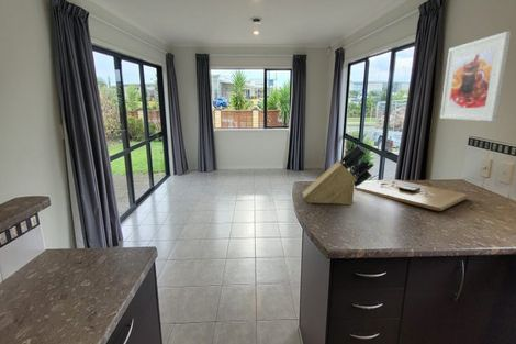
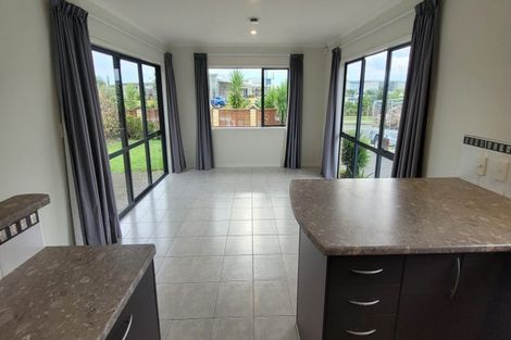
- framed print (470, 81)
- cutting board (408, 190)
- knife block (336, 174)
